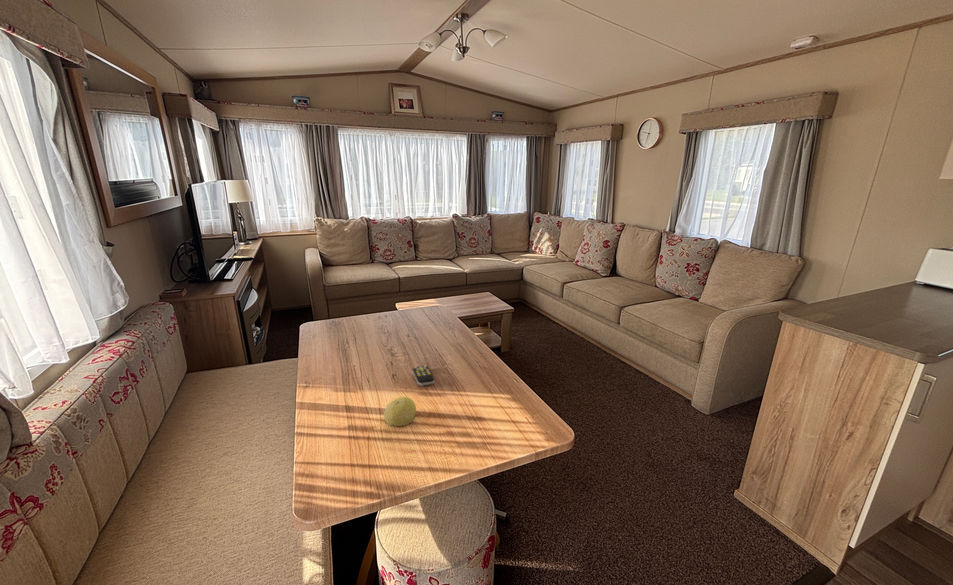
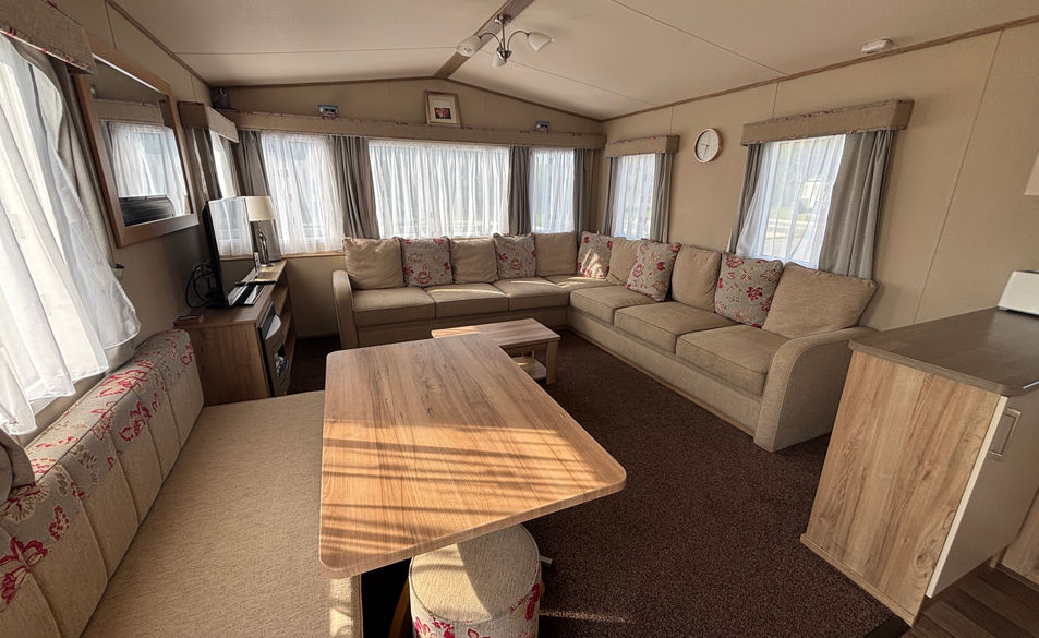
- fruit (400, 409)
- remote control (423, 374)
